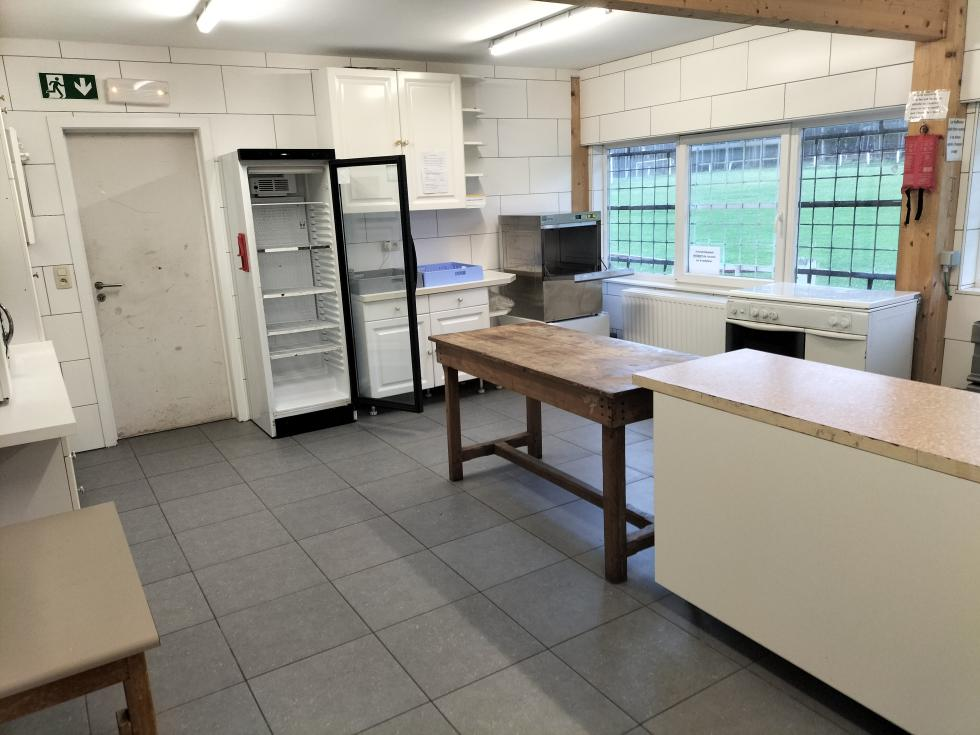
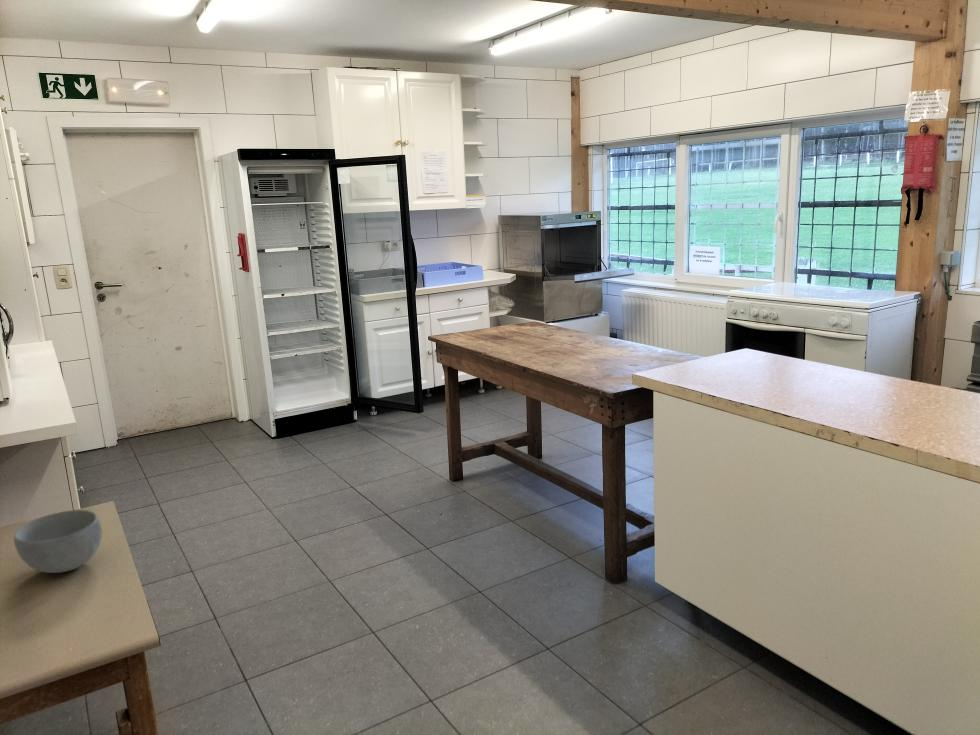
+ bowl (61, 546)
